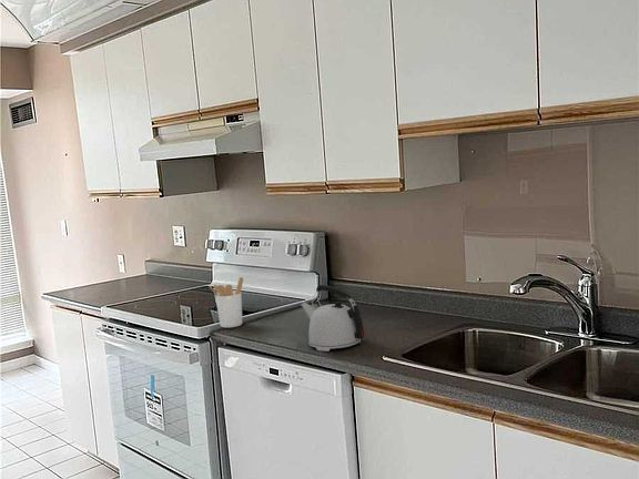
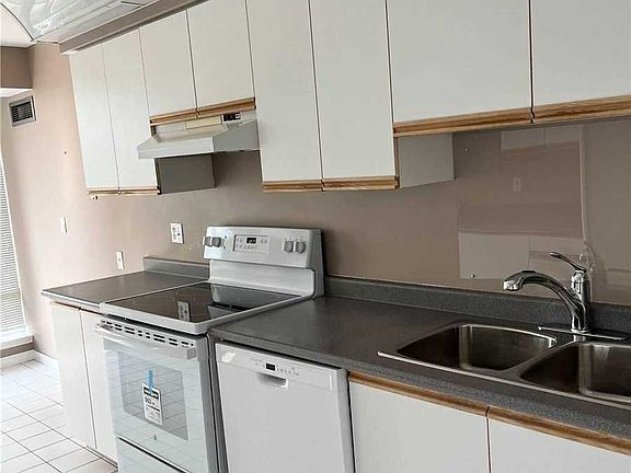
- utensil holder (227, 303)
- kettle (331, 314)
